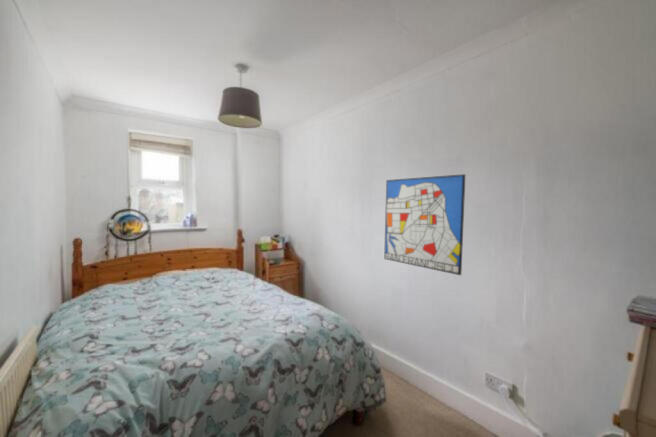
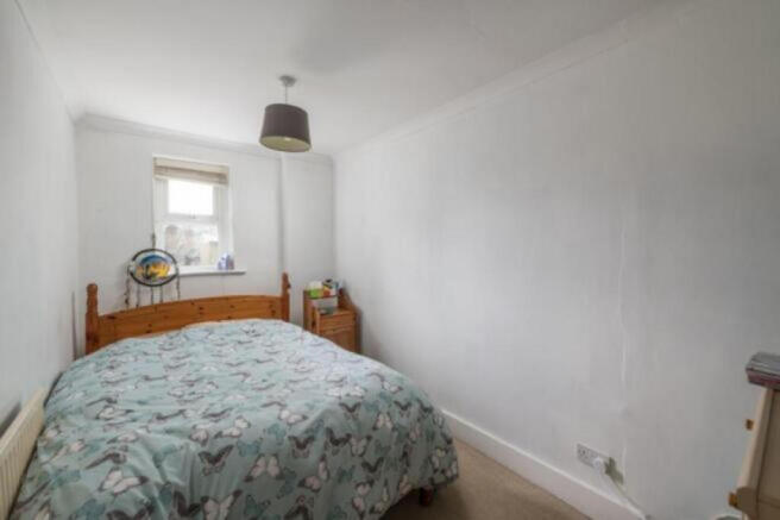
- wall art (419, 222)
